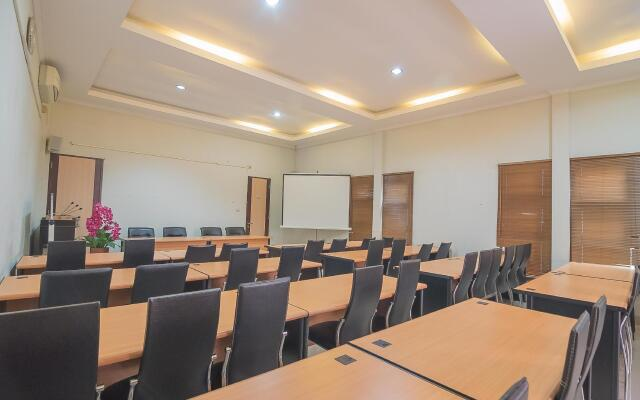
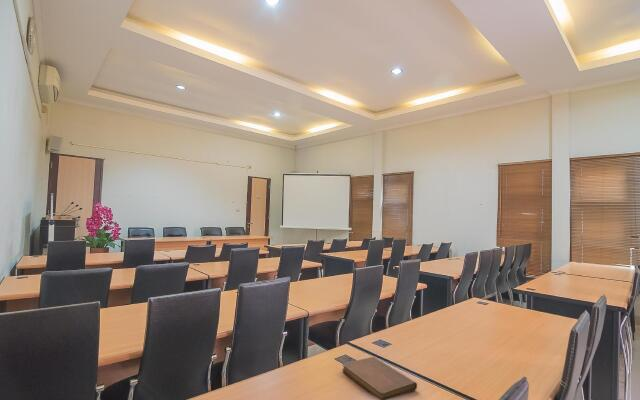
+ notebook (377, 376)
